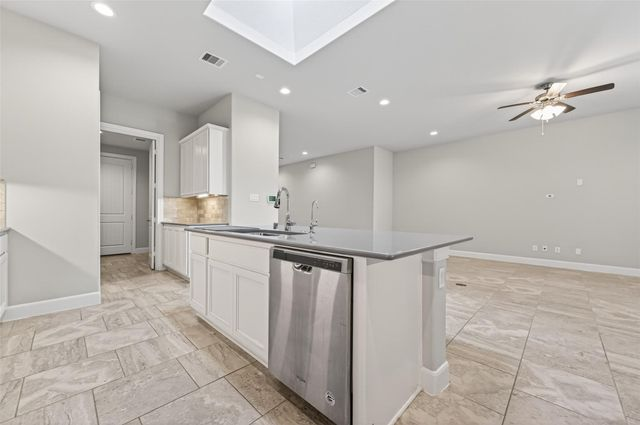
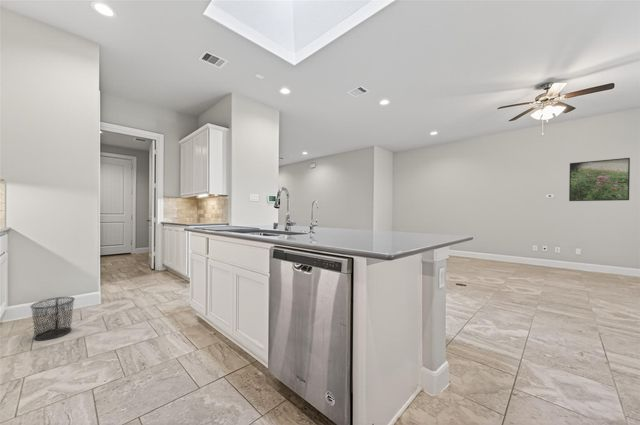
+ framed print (597, 180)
+ waste bin (53, 317)
